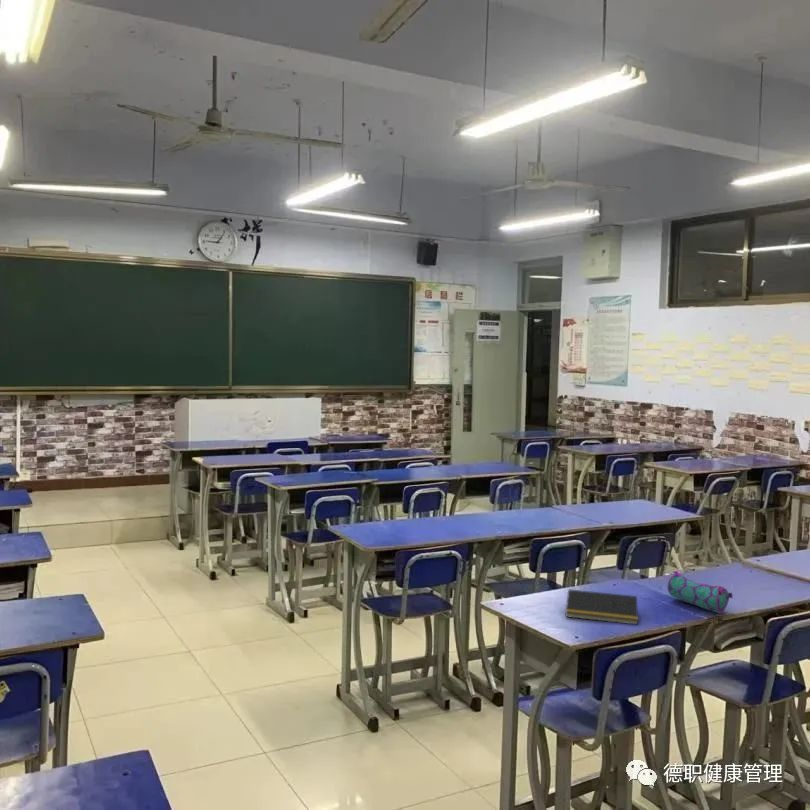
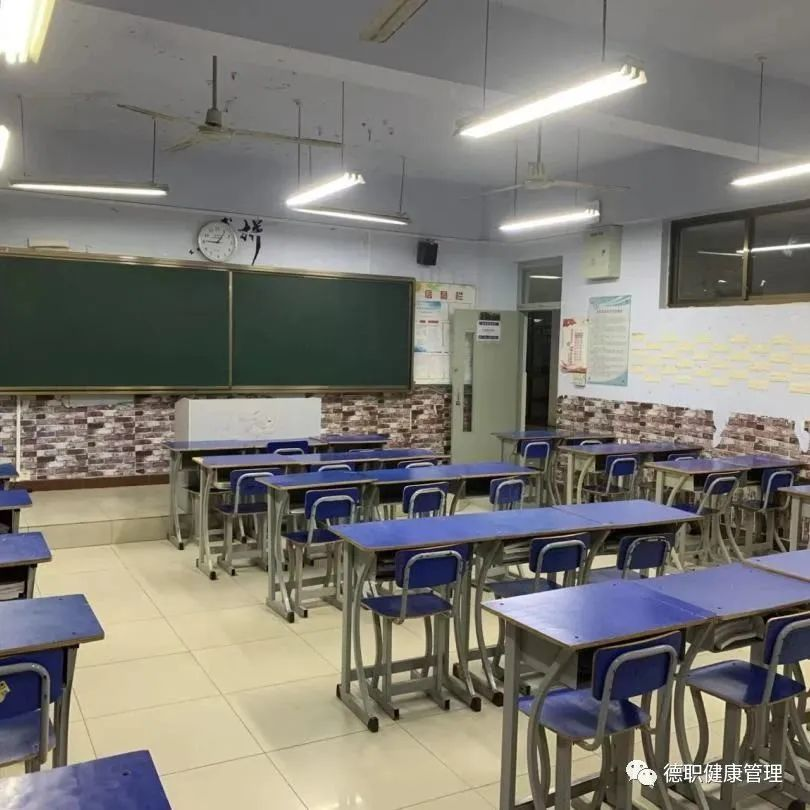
- pencil case (698, 591)
- notepad (601, 606)
